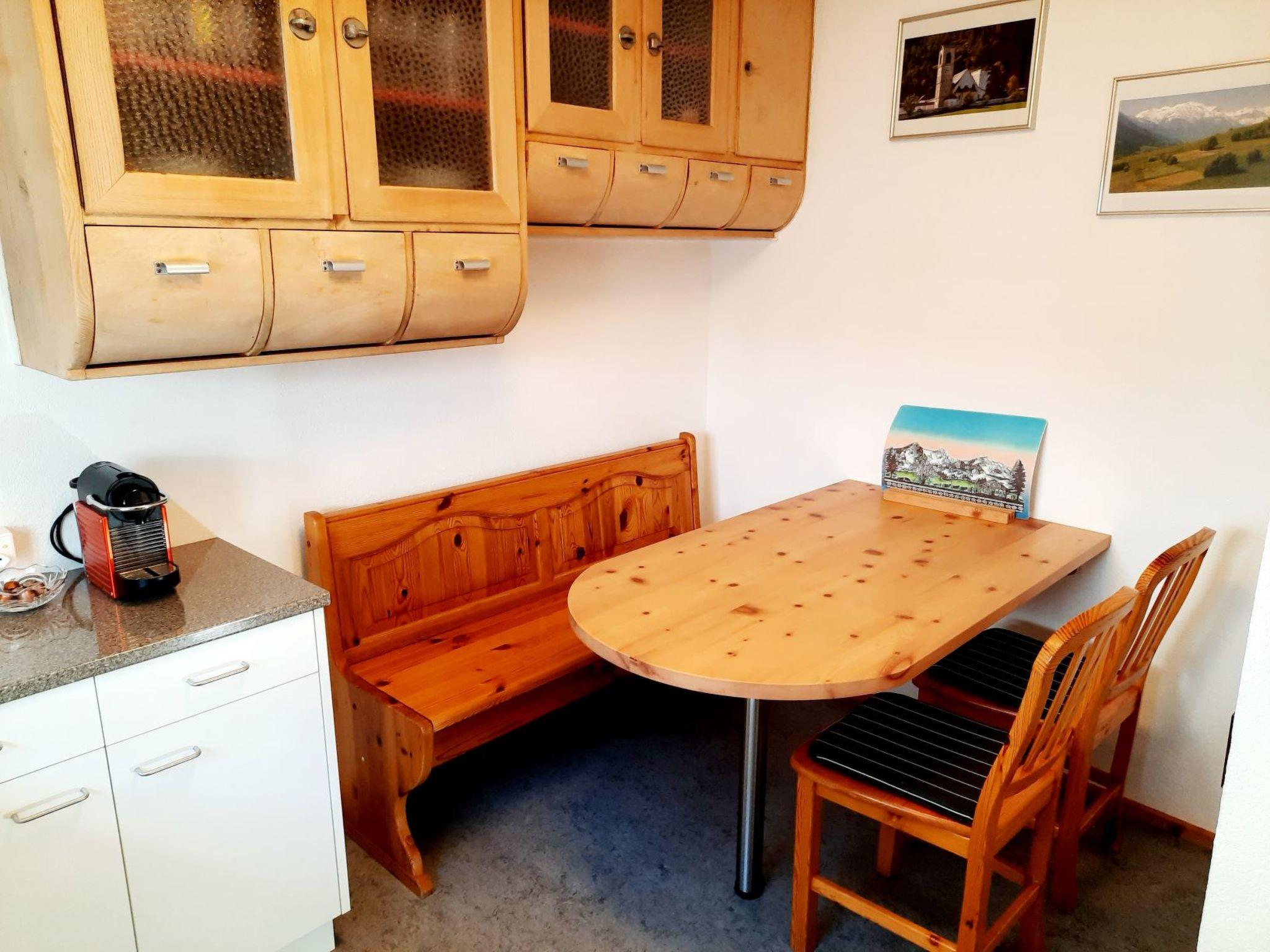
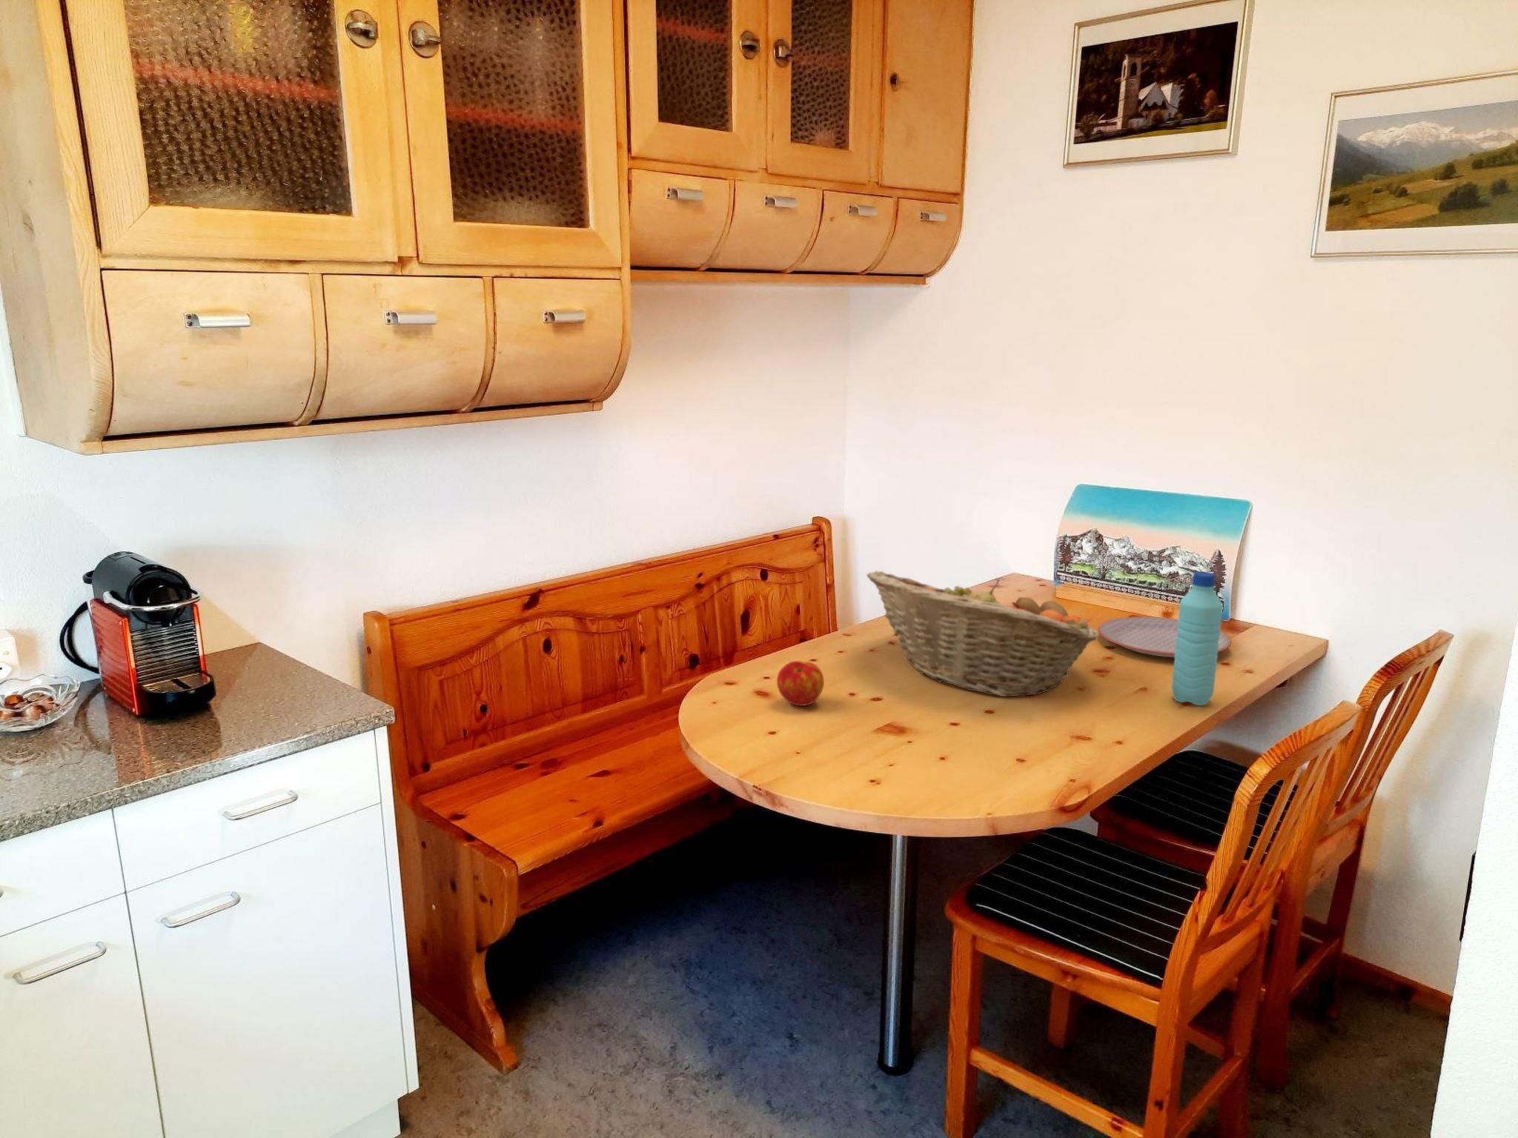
+ fruit basket (977, 622)
+ water bottle (1196, 638)
+ apple (800, 684)
+ plate (1163, 638)
